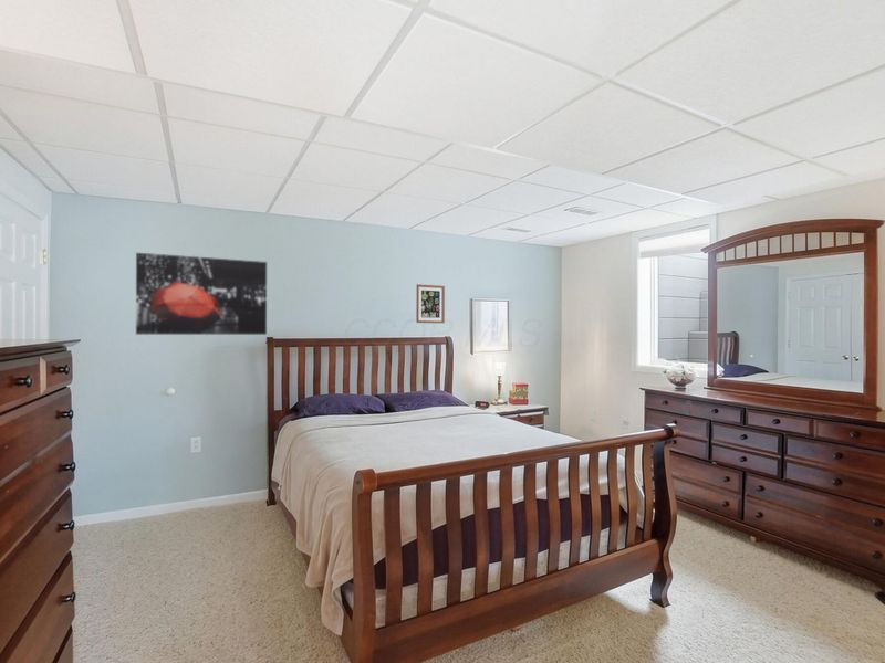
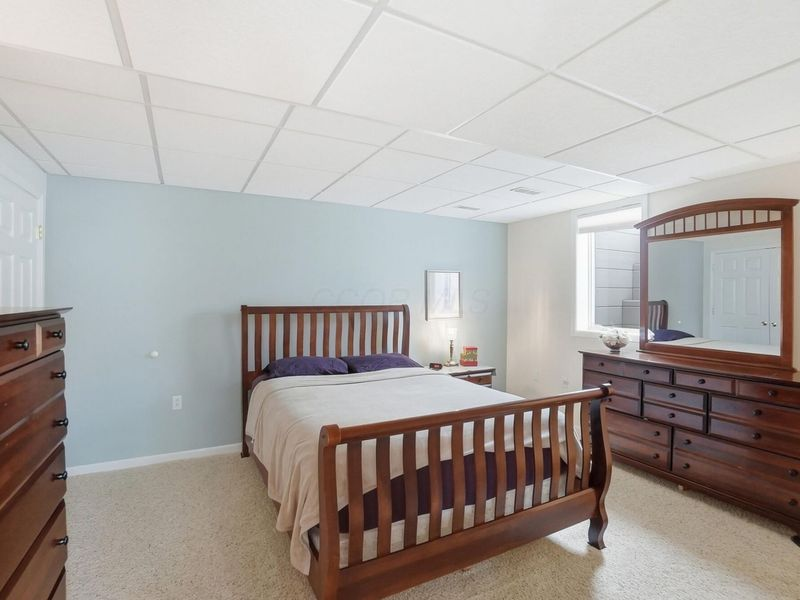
- wall art (205, 295)
- wall art (430, 304)
